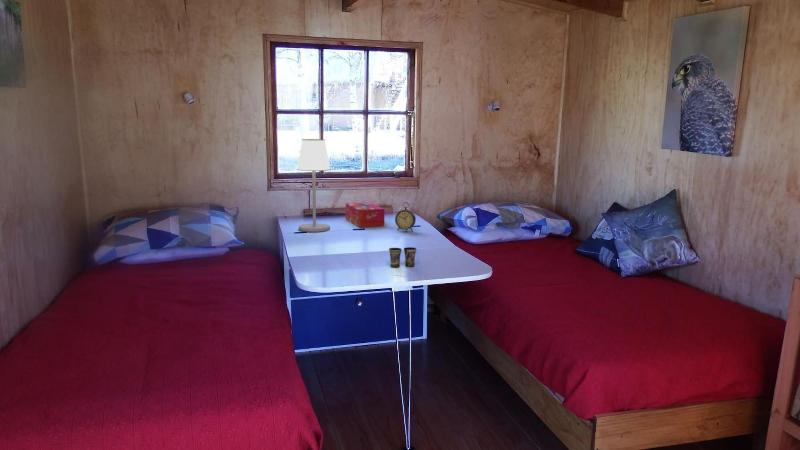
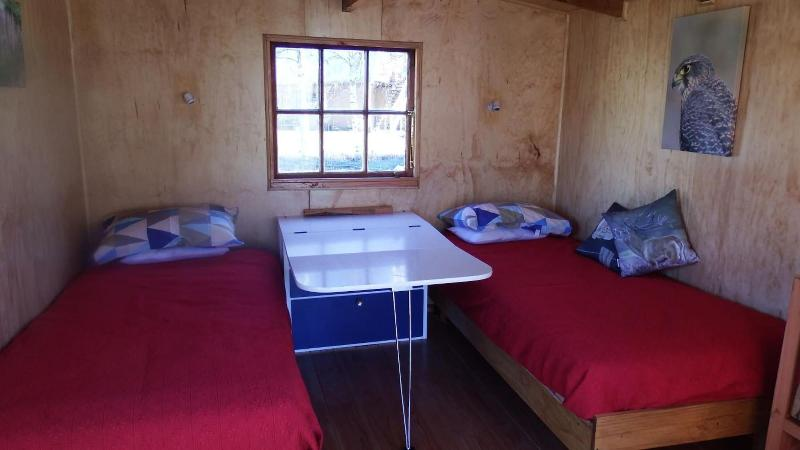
- cup (405, 257)
- tissue box (364, 214)
- table lamp (314, 184)
- alarm clock (405, 216)
